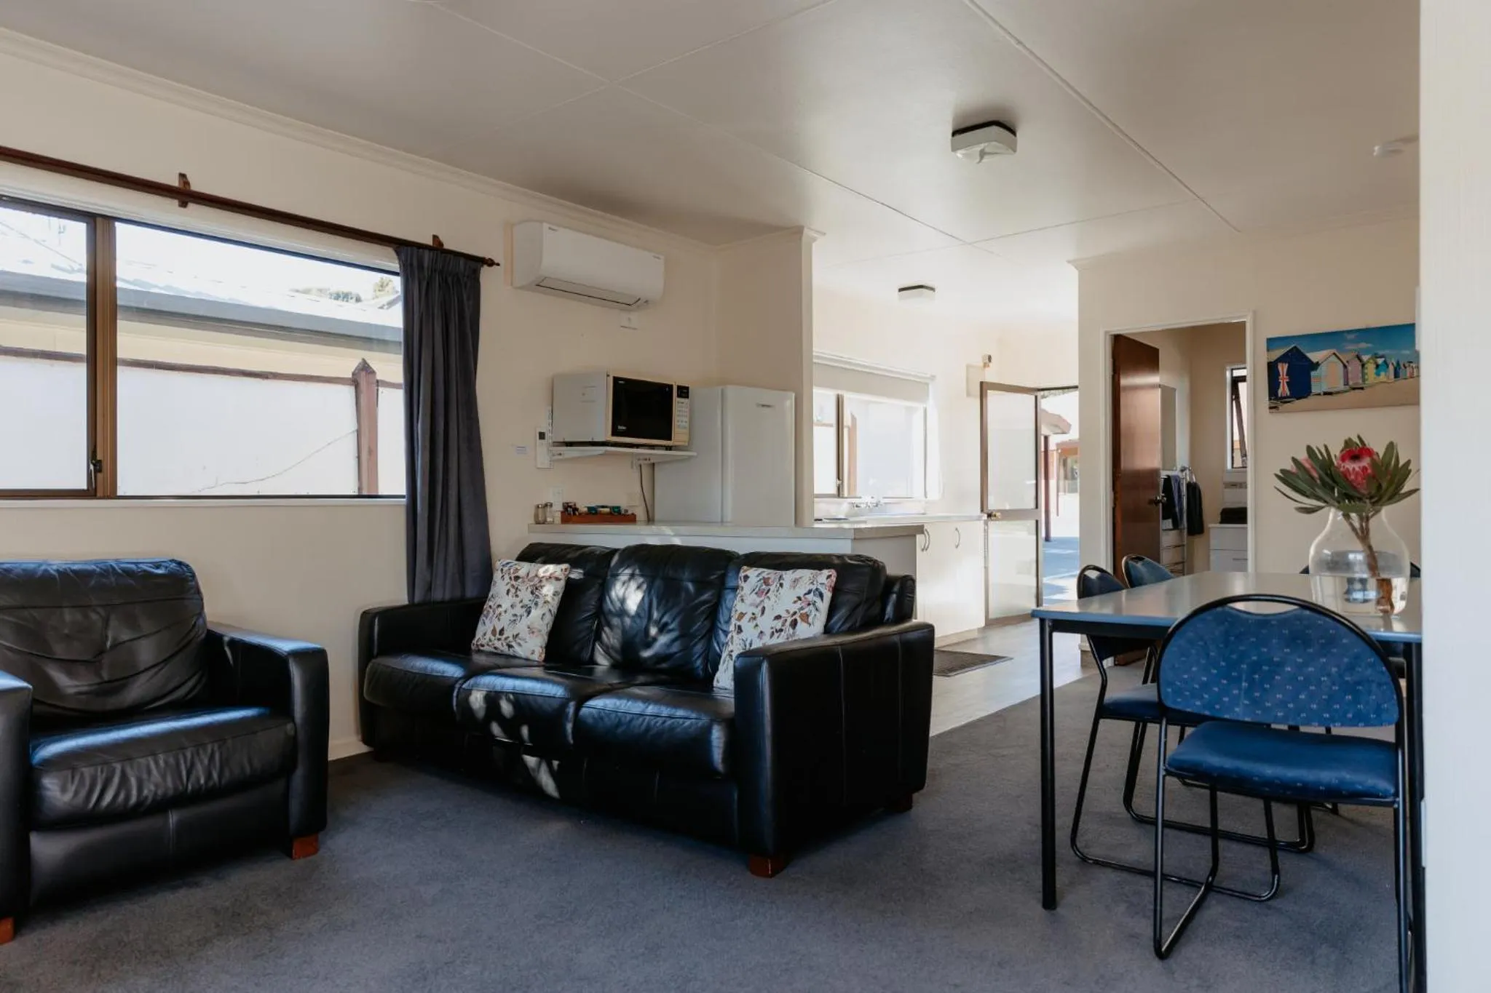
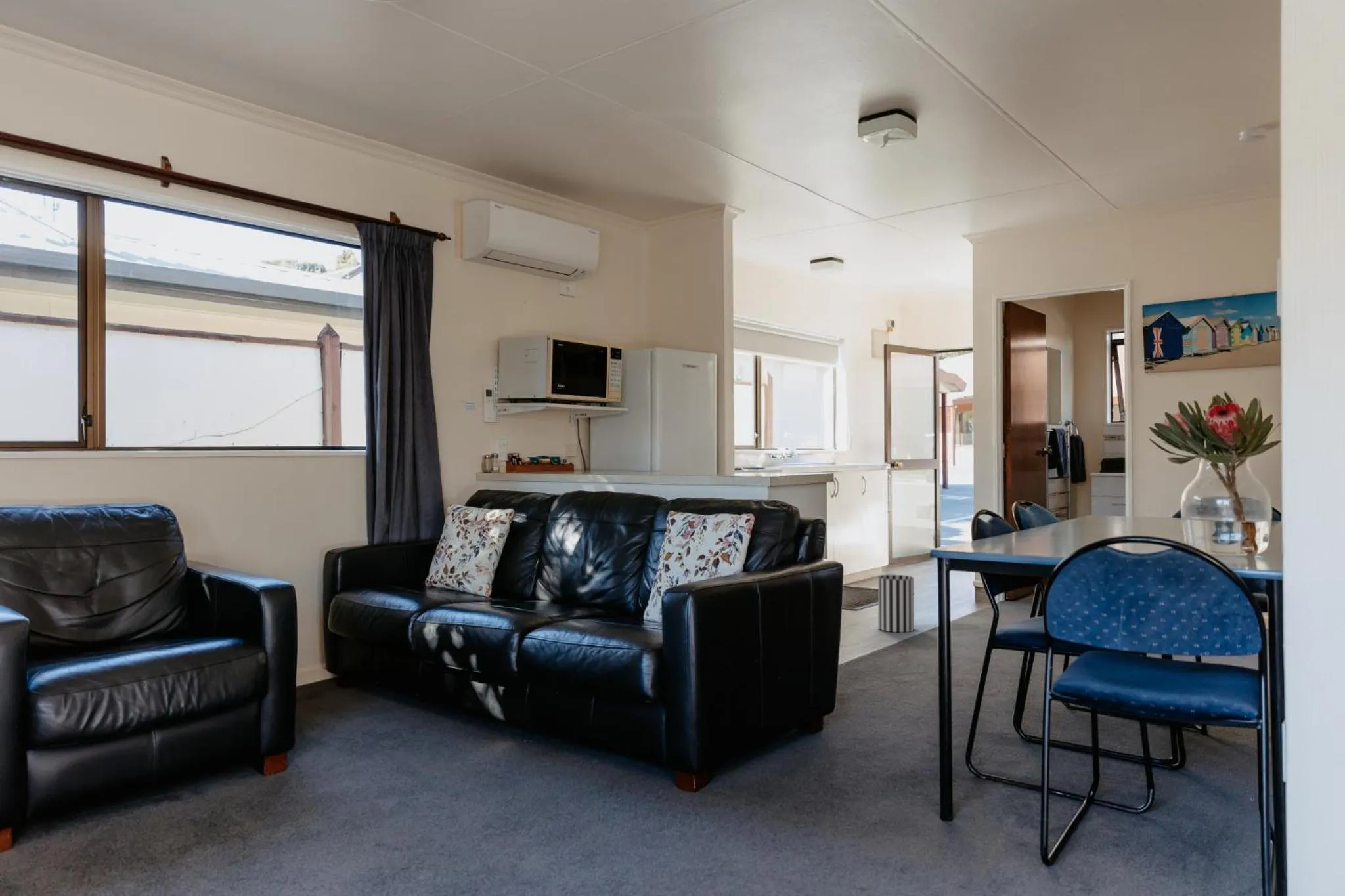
+ wastebasket (896, 603)
